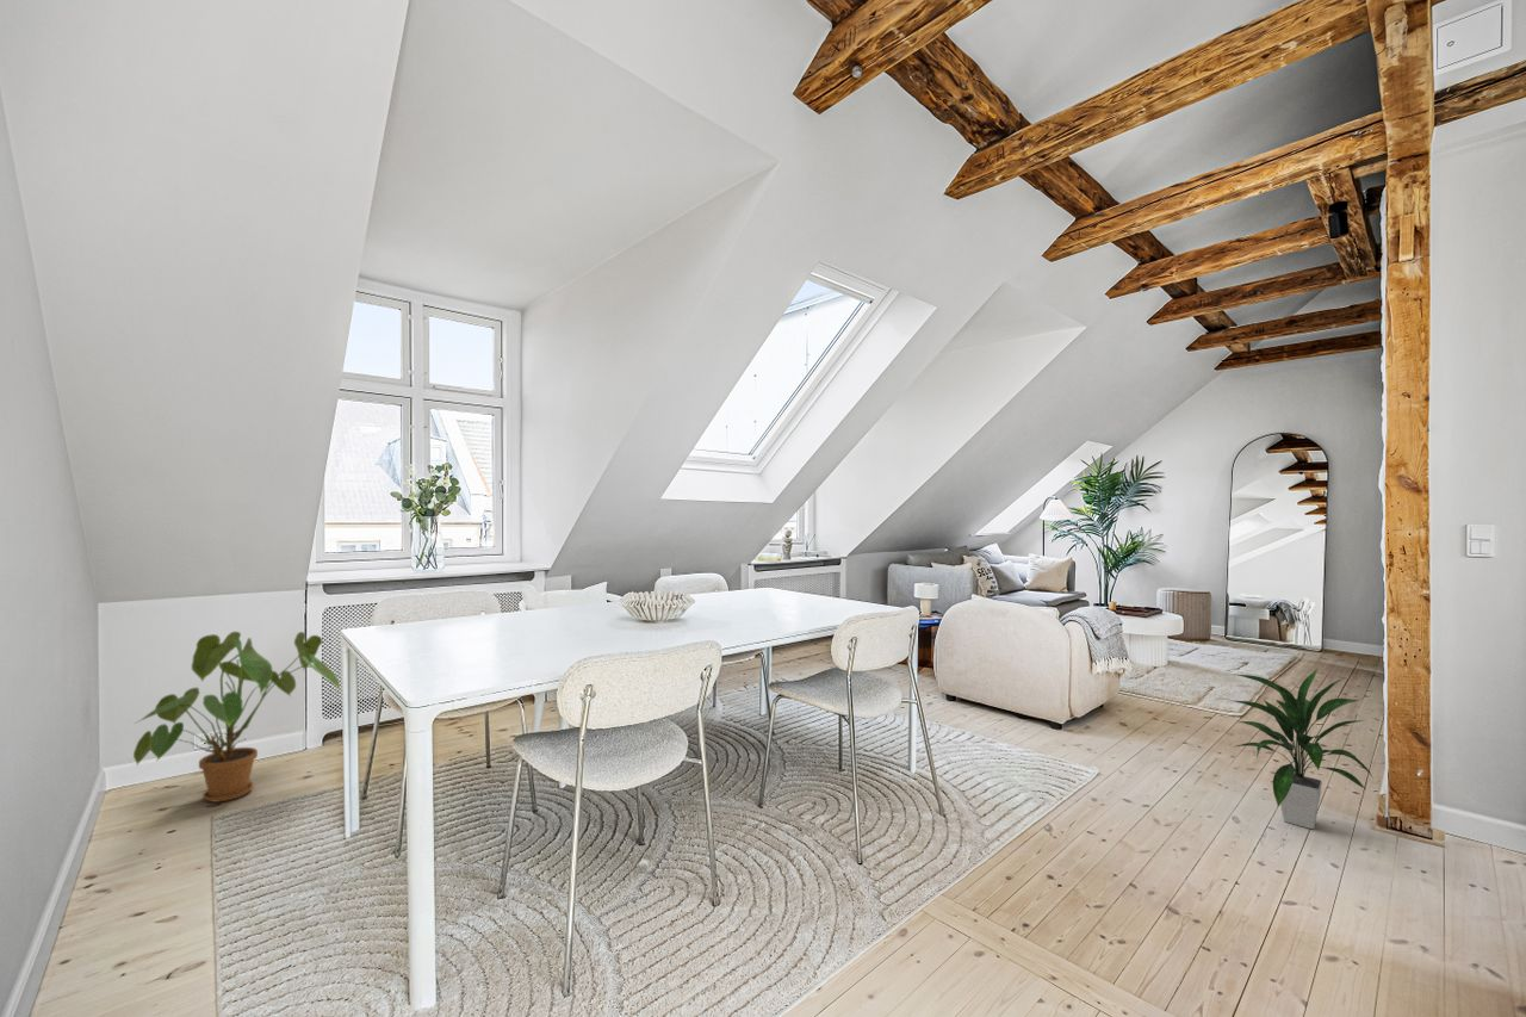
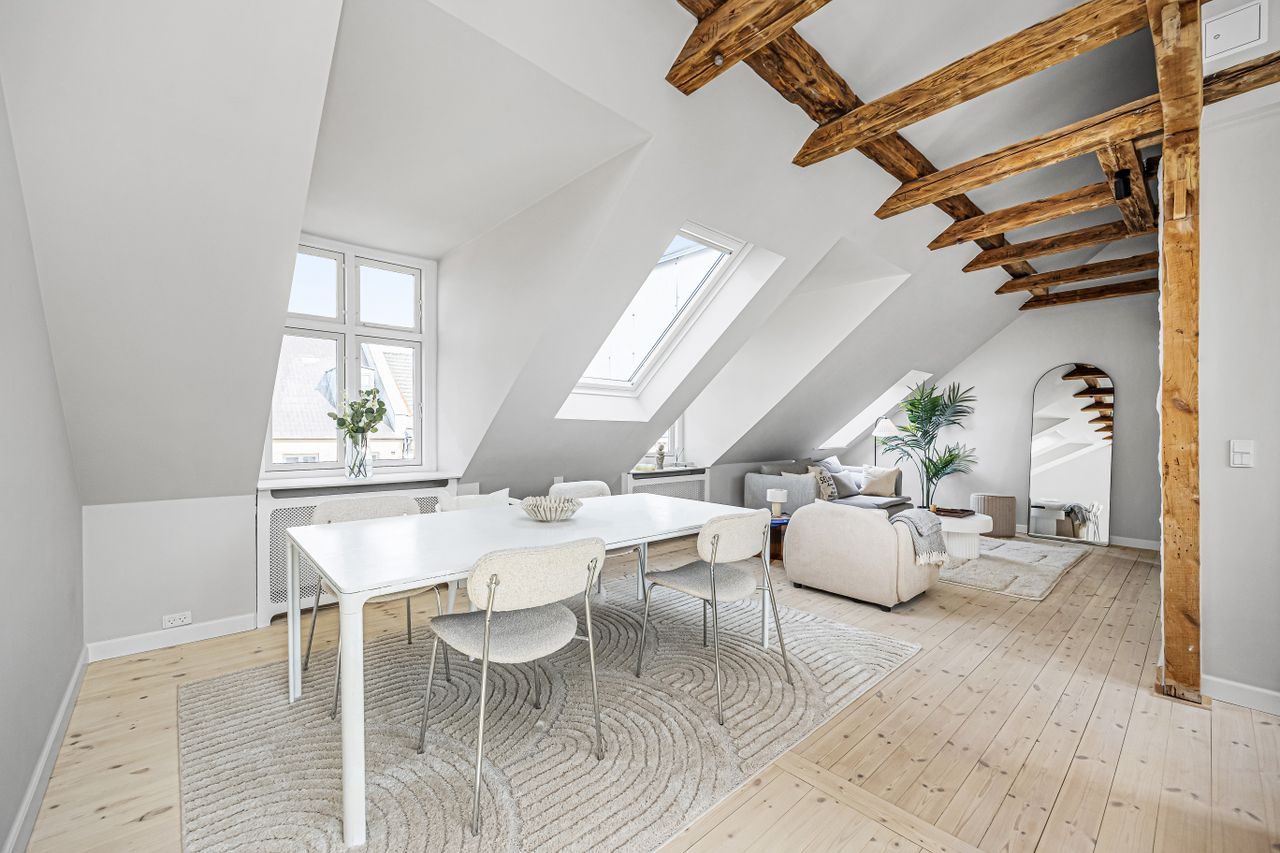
- indoor plant (1296, 744)
- house plant (243, 708)
